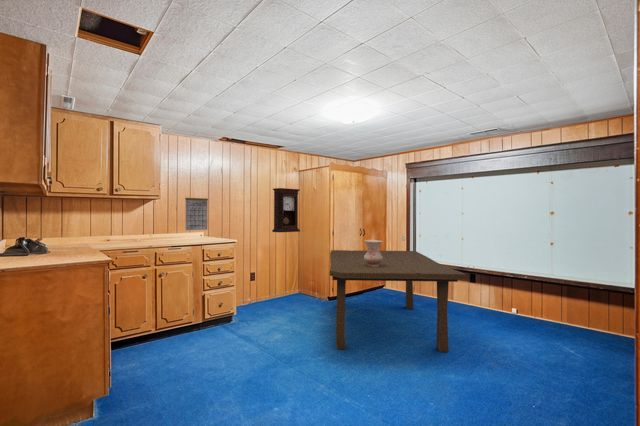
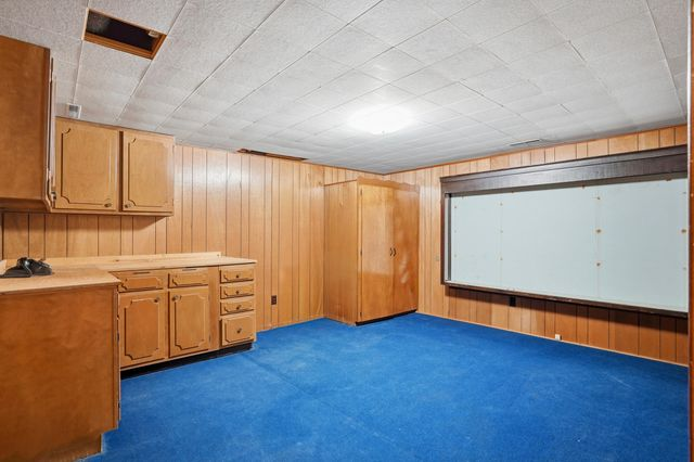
- ceramic jug (372, 252)
- dining table (381, 280)
- calendar (196, 210)
- pendulum clock (287, 210)
